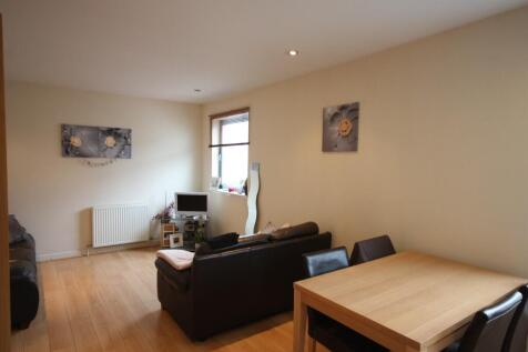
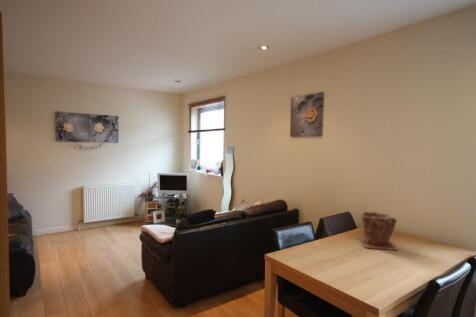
+ plant pot (377, 228)
